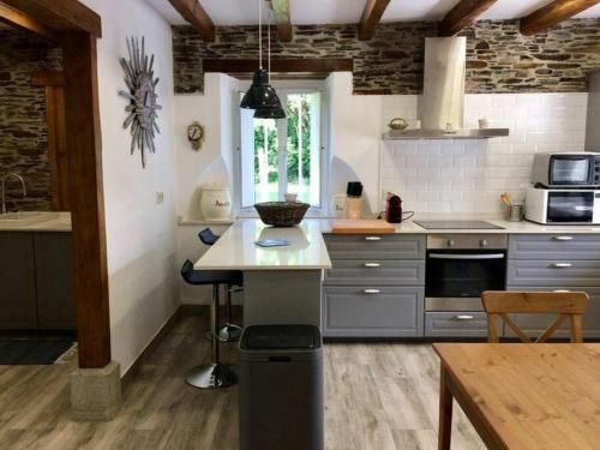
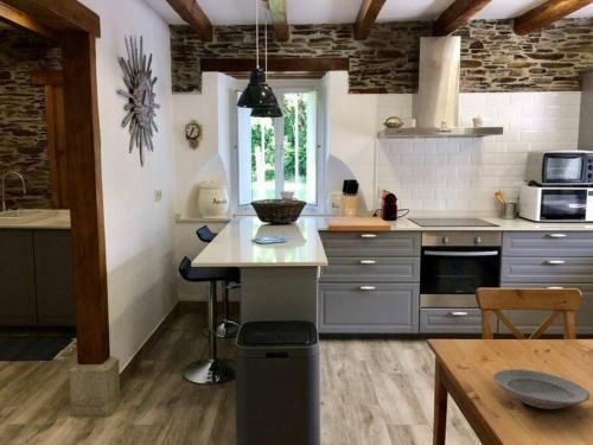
+ plate (538, 392)
